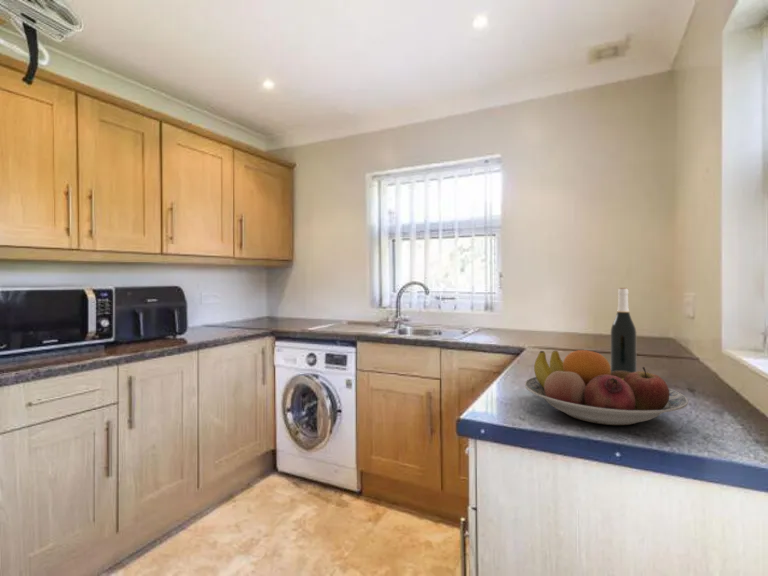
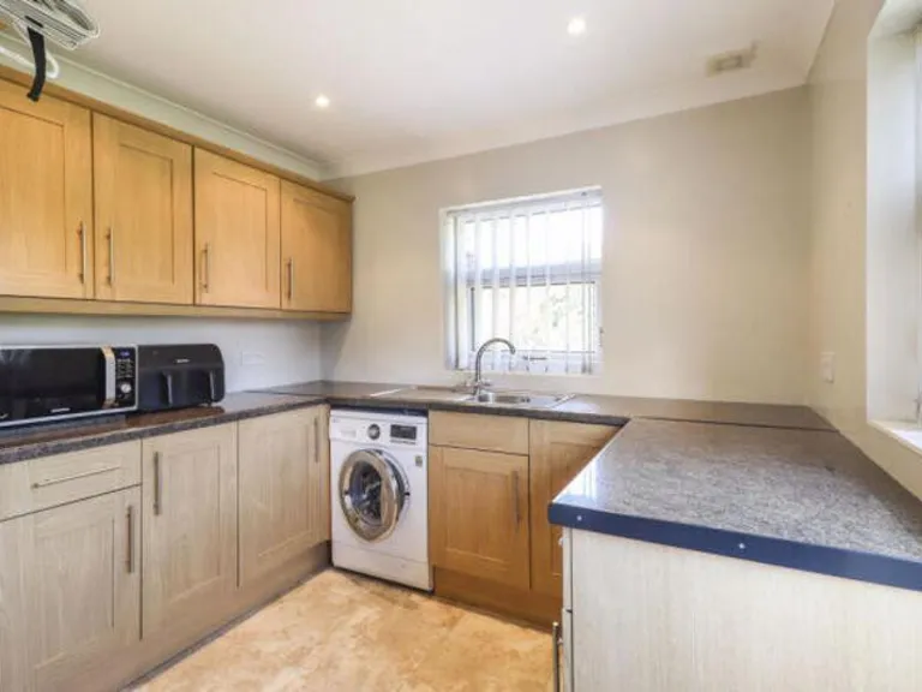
- wine bottle (623, 330)
- fruit bowl (599, 383)
